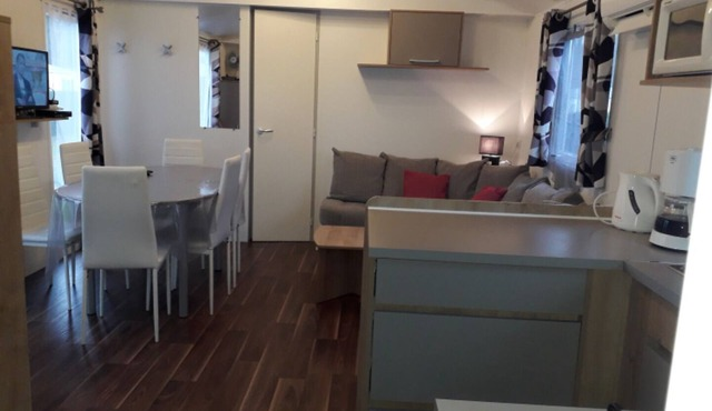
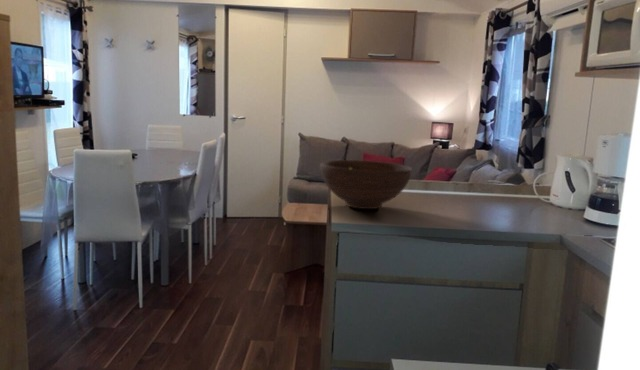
+ fruit bowl (364, 186)
